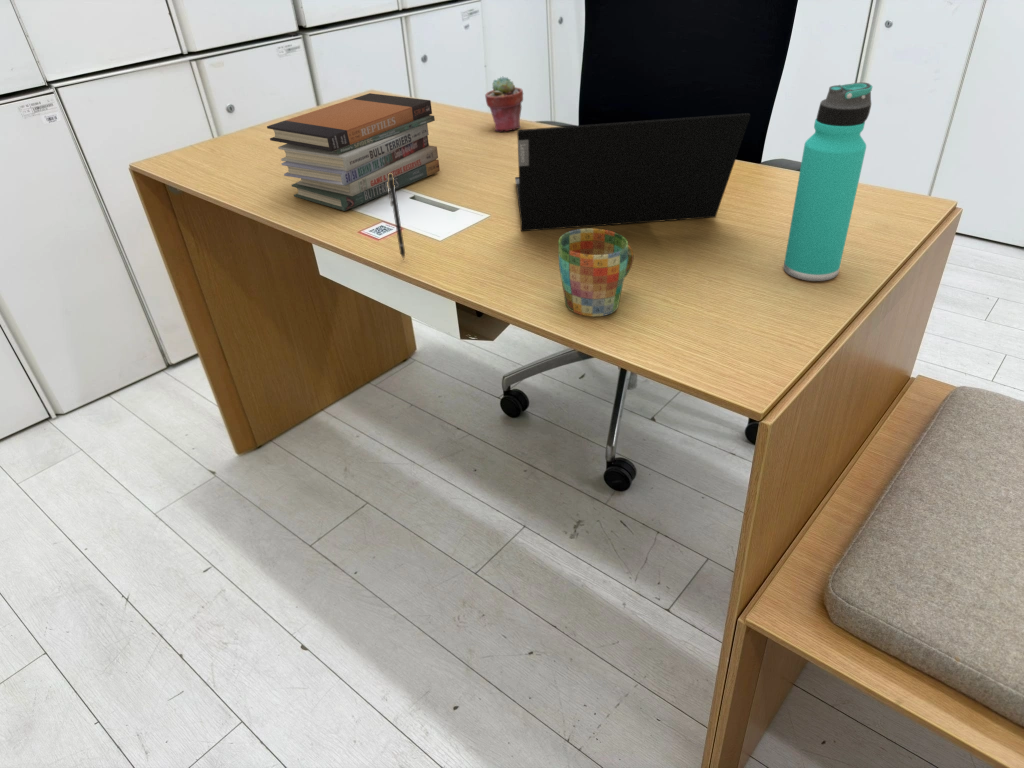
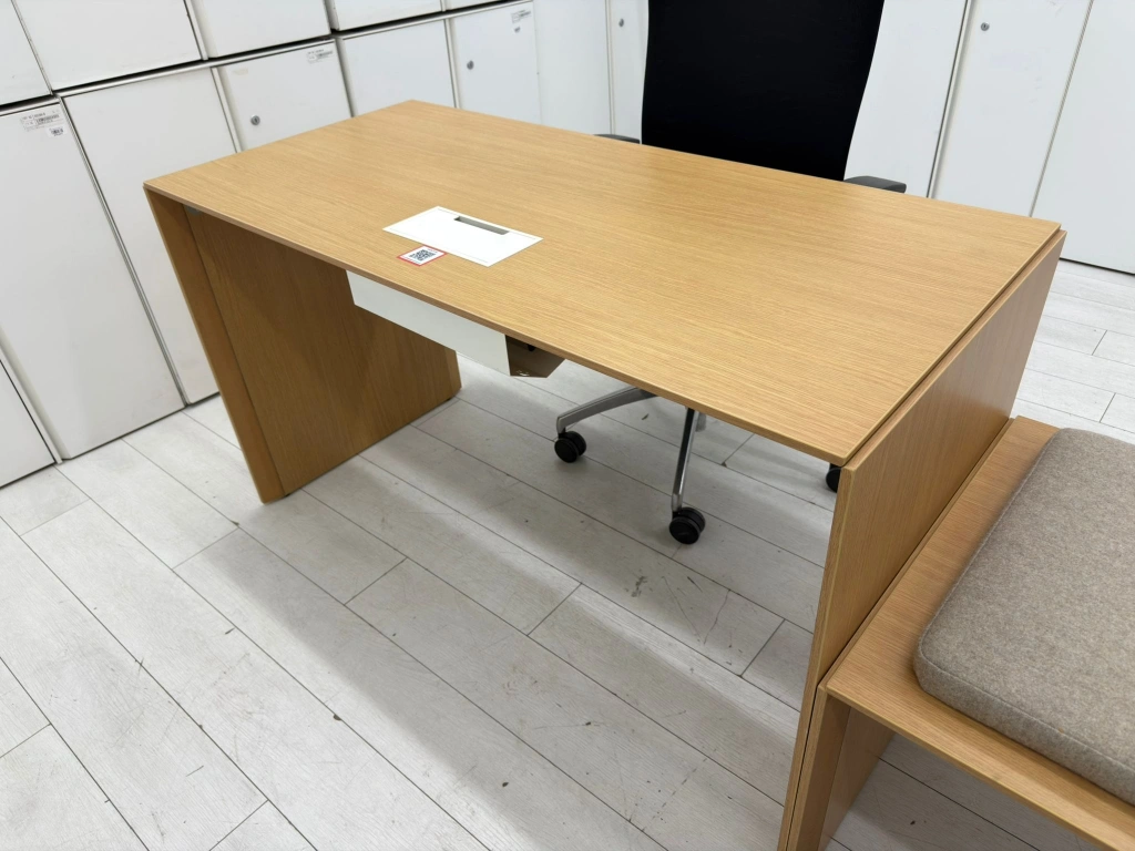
- thermos bottle (827, 184)
- book stack (359, 149)
- potted succulent (504, 102)
- pen (396, 218)
- mug (600, 270)
- laptop computer (613, 155)
